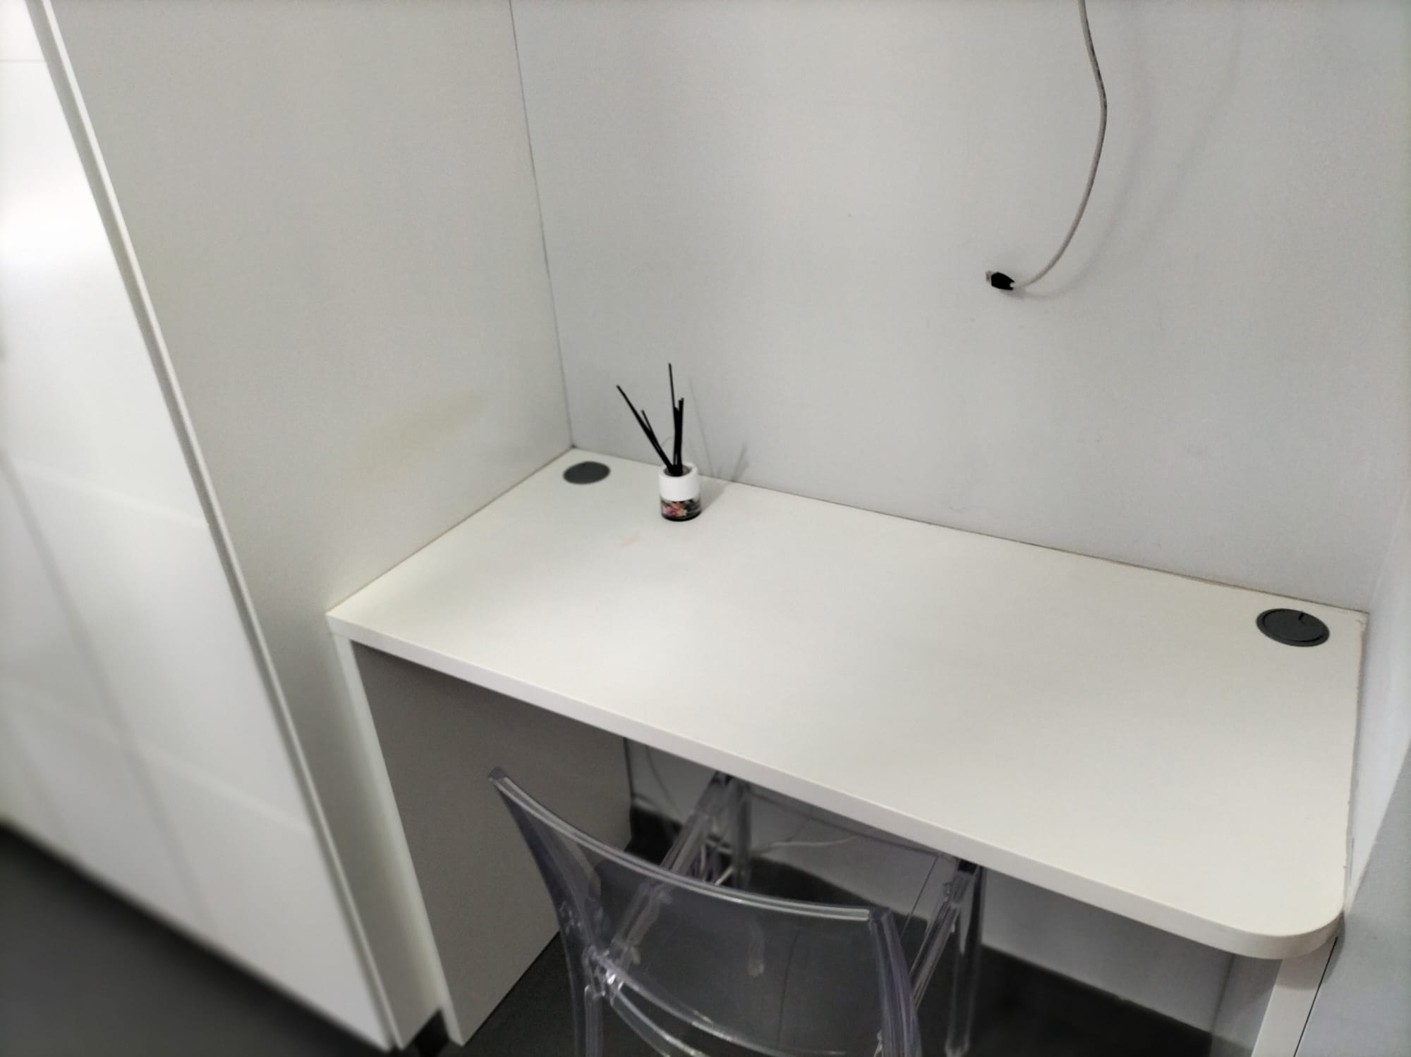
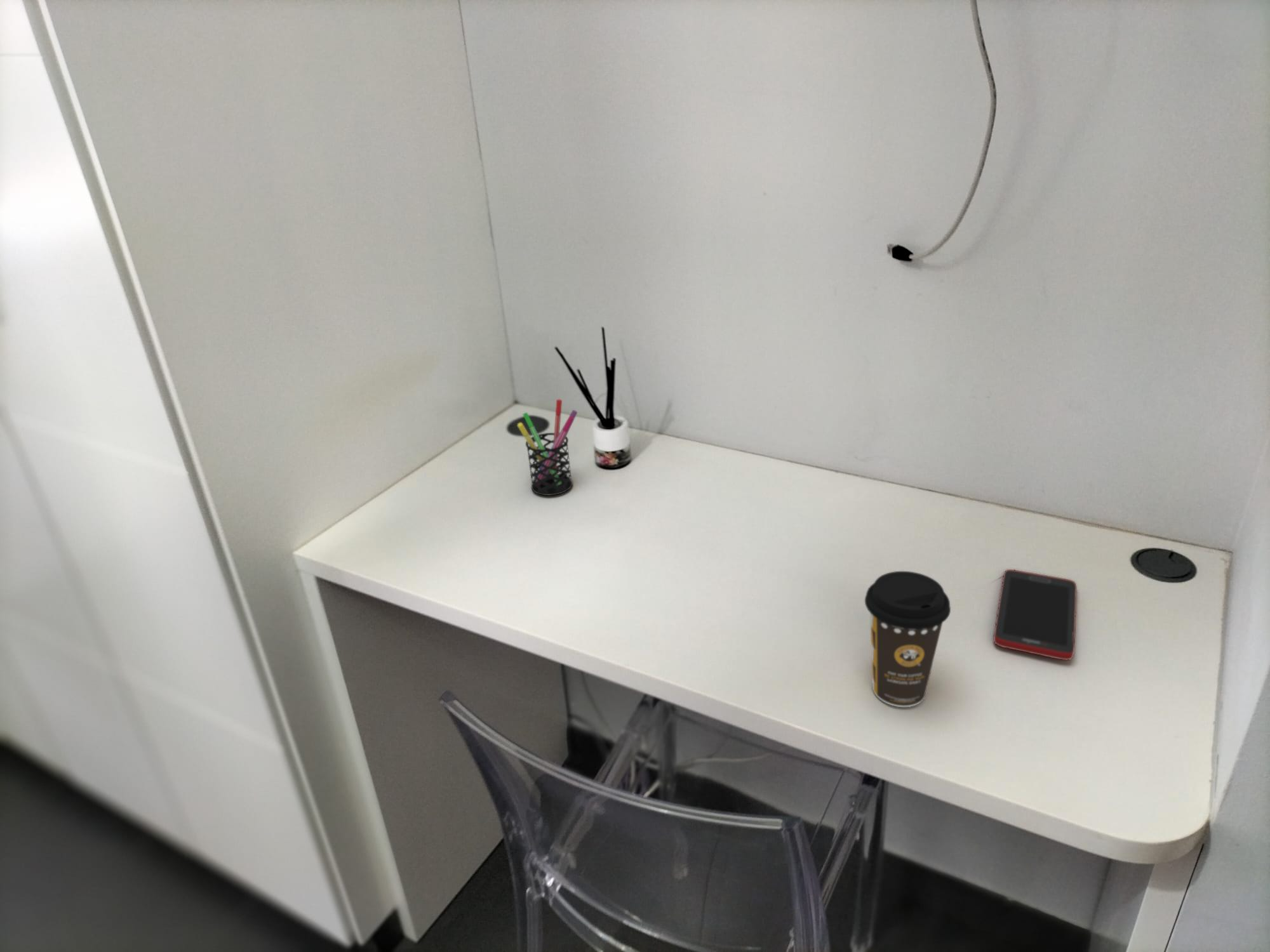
+ coffee cup (903, 641)
+ pen holder (546, 445)
+ cell phone (1036, 612)
